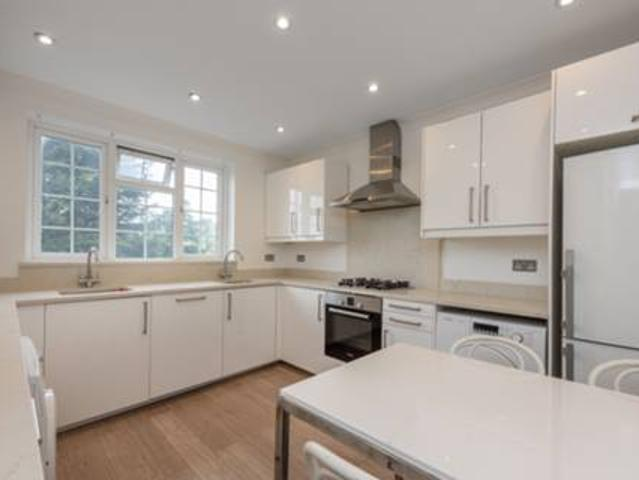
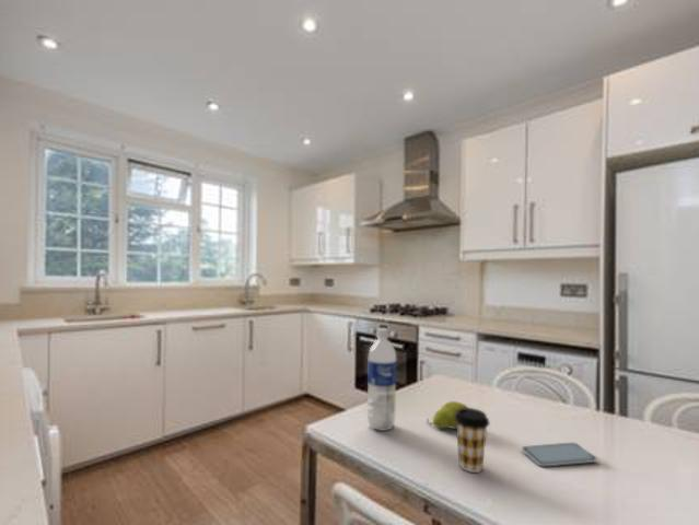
+ smartphone (558, 454)
+ water bottle (382, 377)
+ coffee cup (470, 439)
+ fruit (447, 413)
